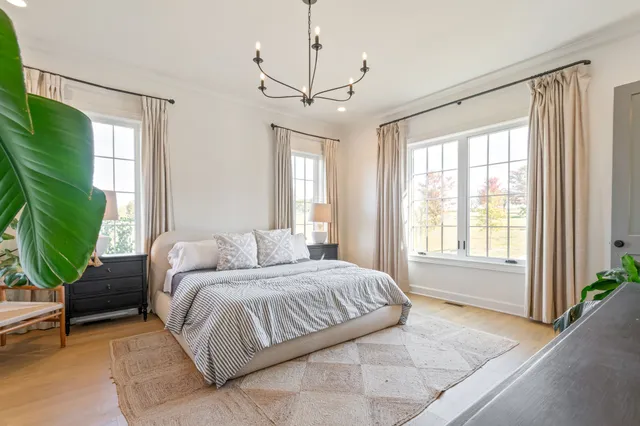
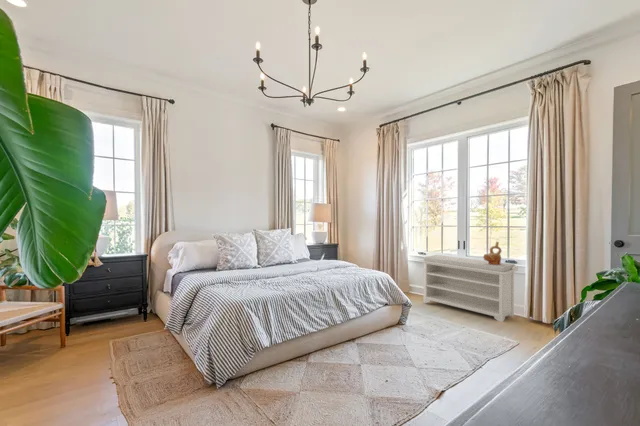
+ ceramic vessel (492, 252)
+ bench (465, 284)
